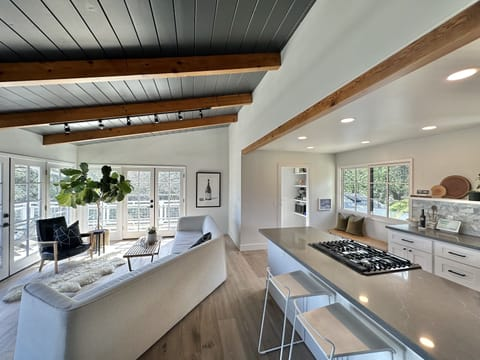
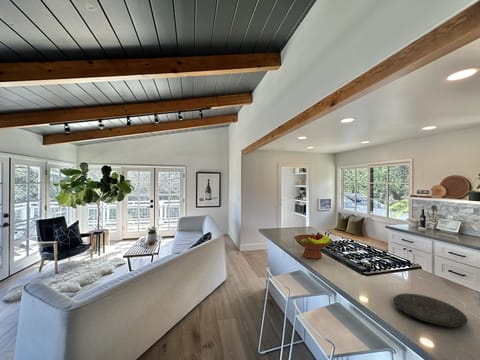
+ plate (427, 310)
+ fruit bowl (312, 243)
